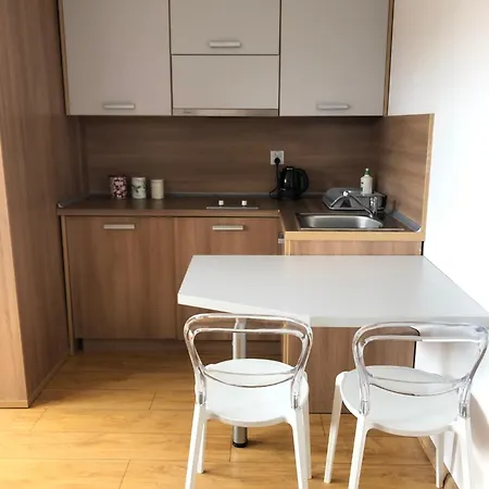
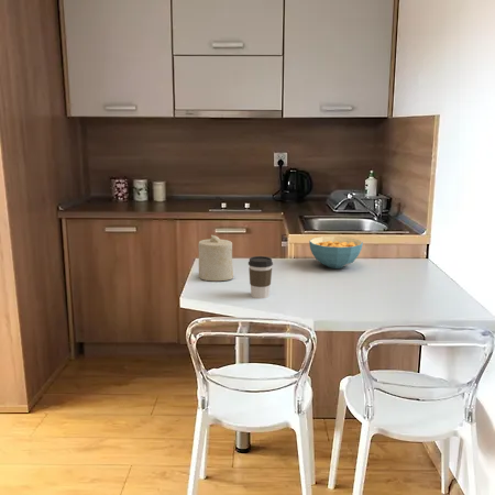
+ coffee cup (260, 277)
+ cereal bowl (334, 254)
+ candle (216, 255)
